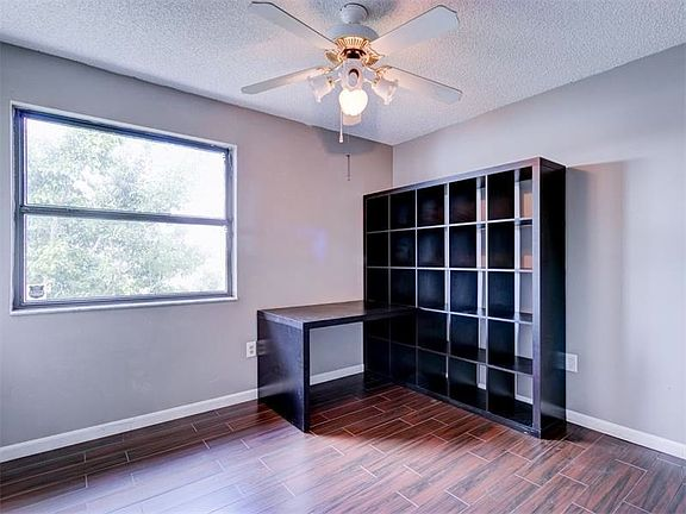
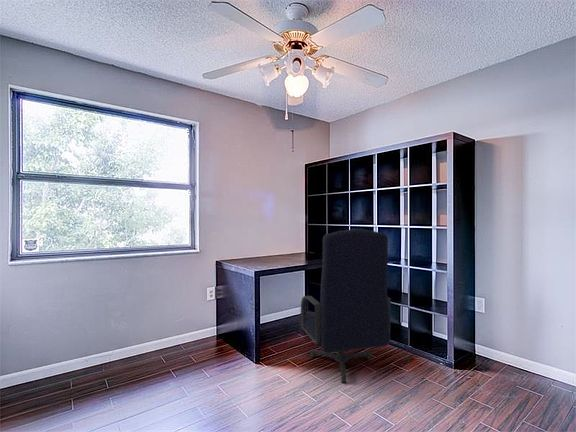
+ office chair (341, 296)
